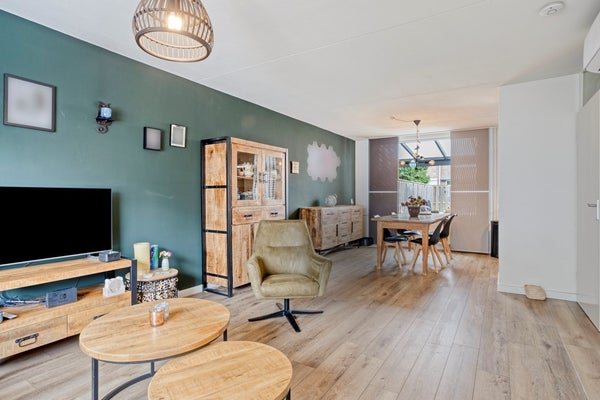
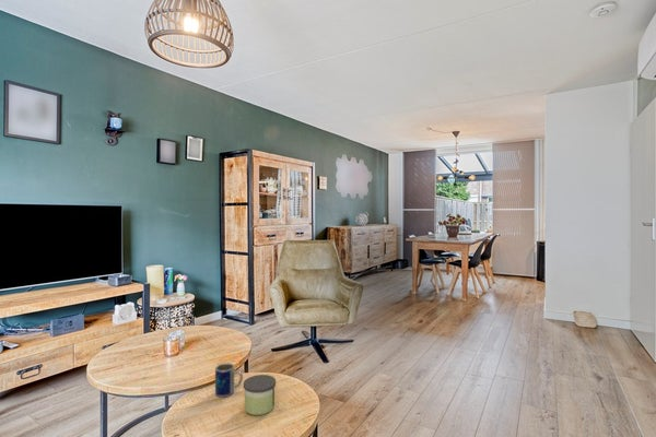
+ mug (229, 379)
+ candle (259, 394)
